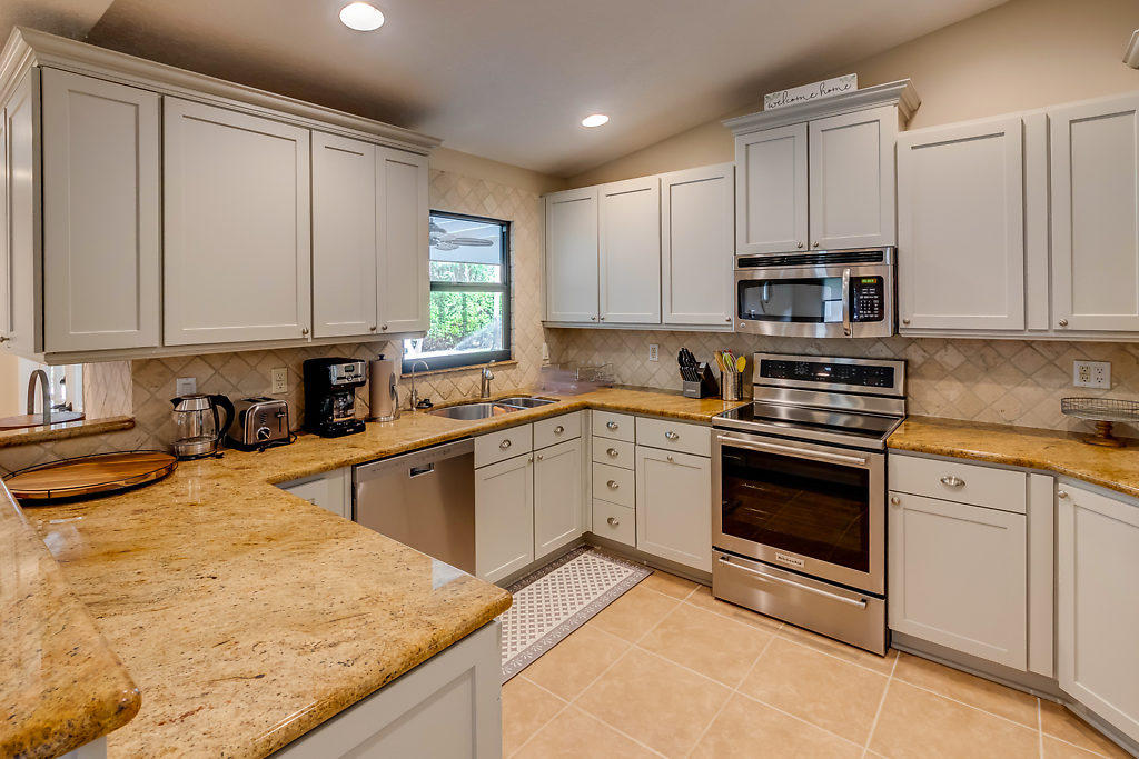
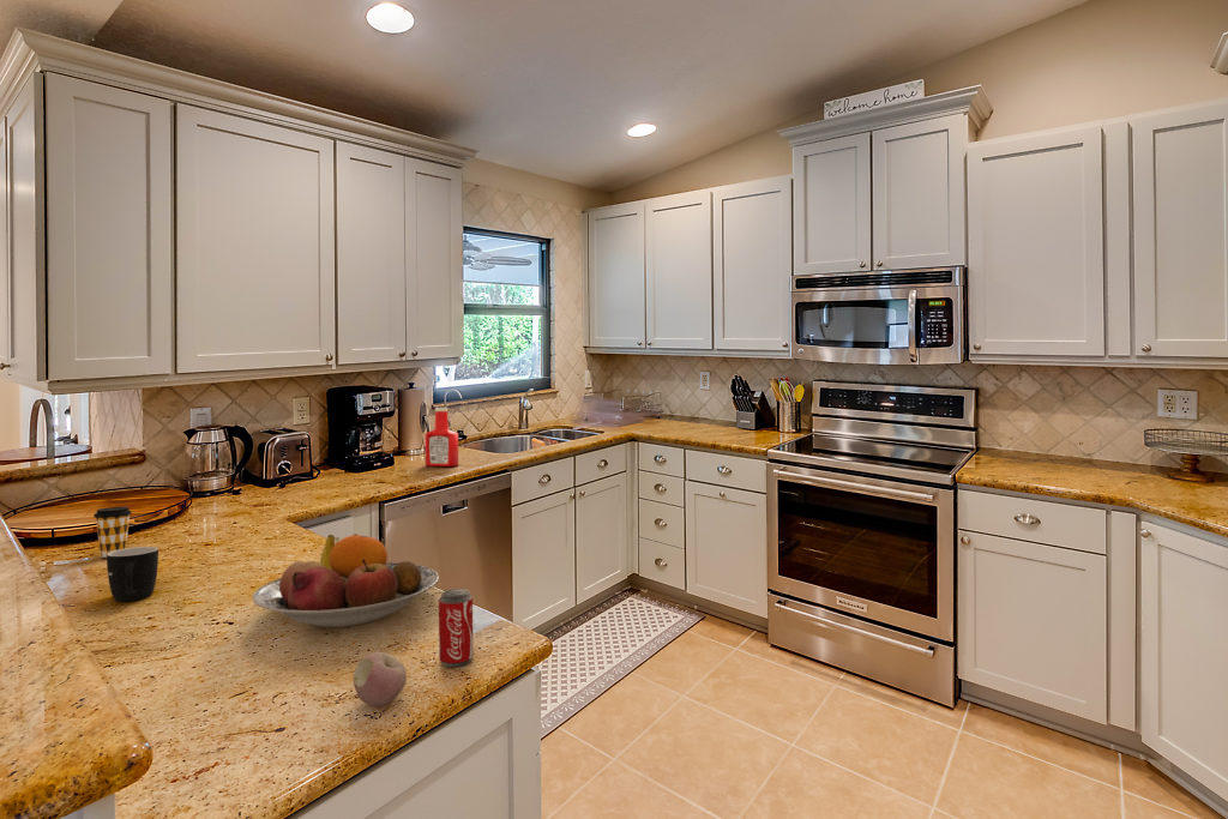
+ mug (132, 576)
+ fruit bowl (350, 577)
+ fruit (380, 678)
+ coffee cup (113, 531)
+ soap bottle (441, 436)
+ beverage can (456, 626)
